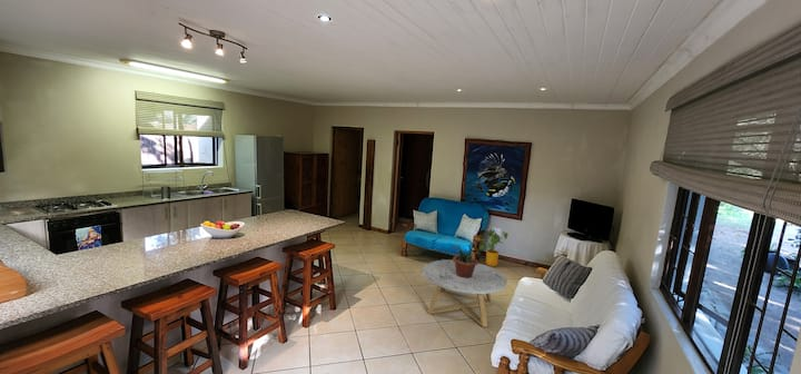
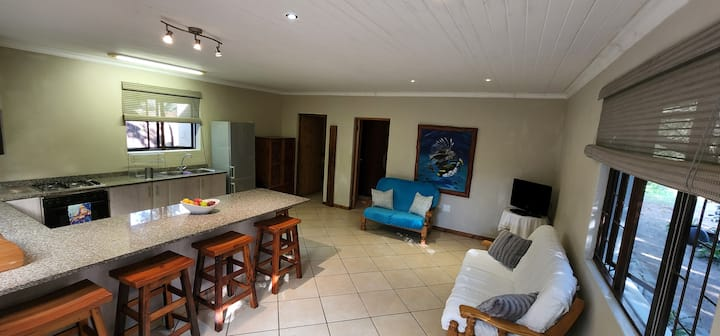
- potted plant (464, 262)
- coffee table (462, 289)
- house plant (492, 247)
